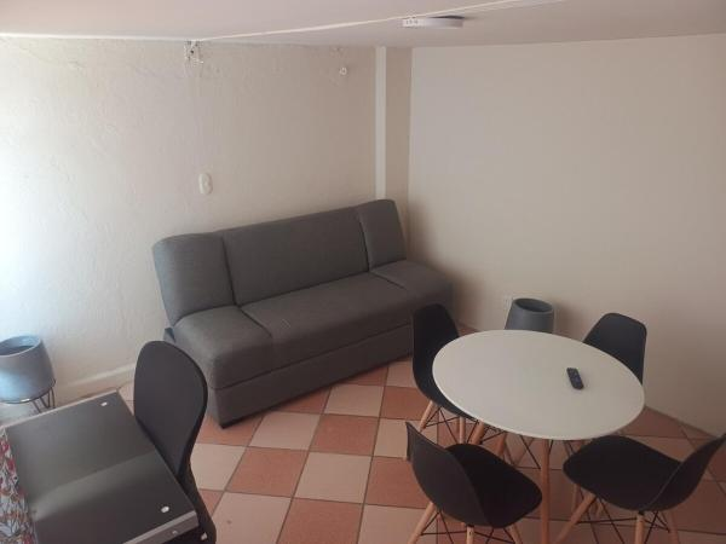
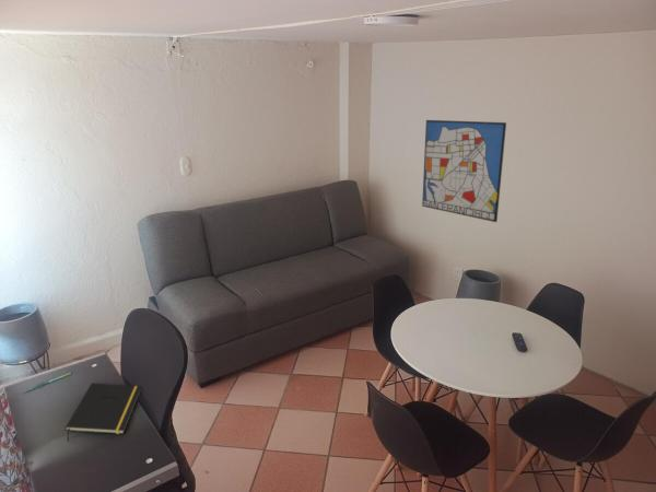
+ wall art (459, 168)
+ pen (48, 382)
+ notepad (106, 407)
